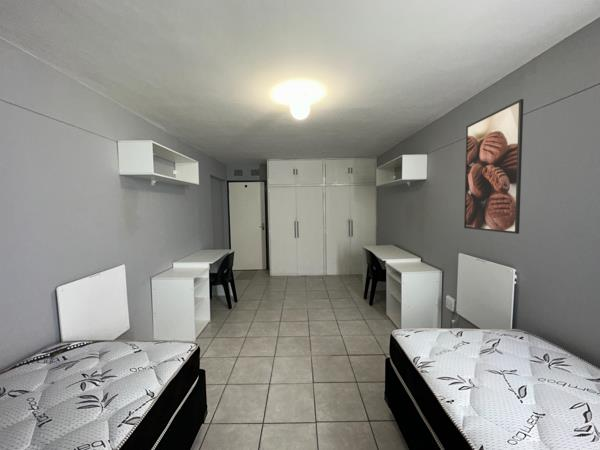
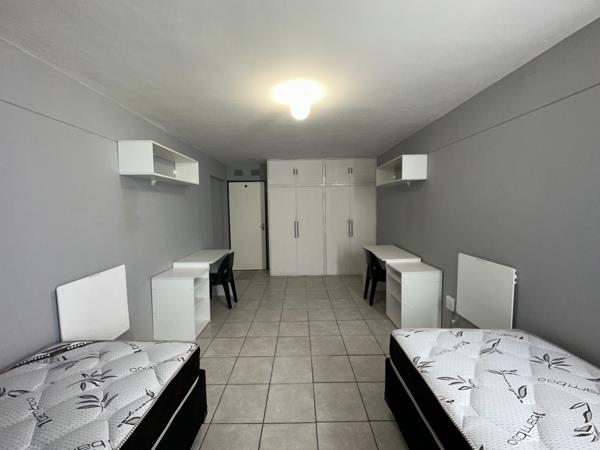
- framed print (489, 173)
